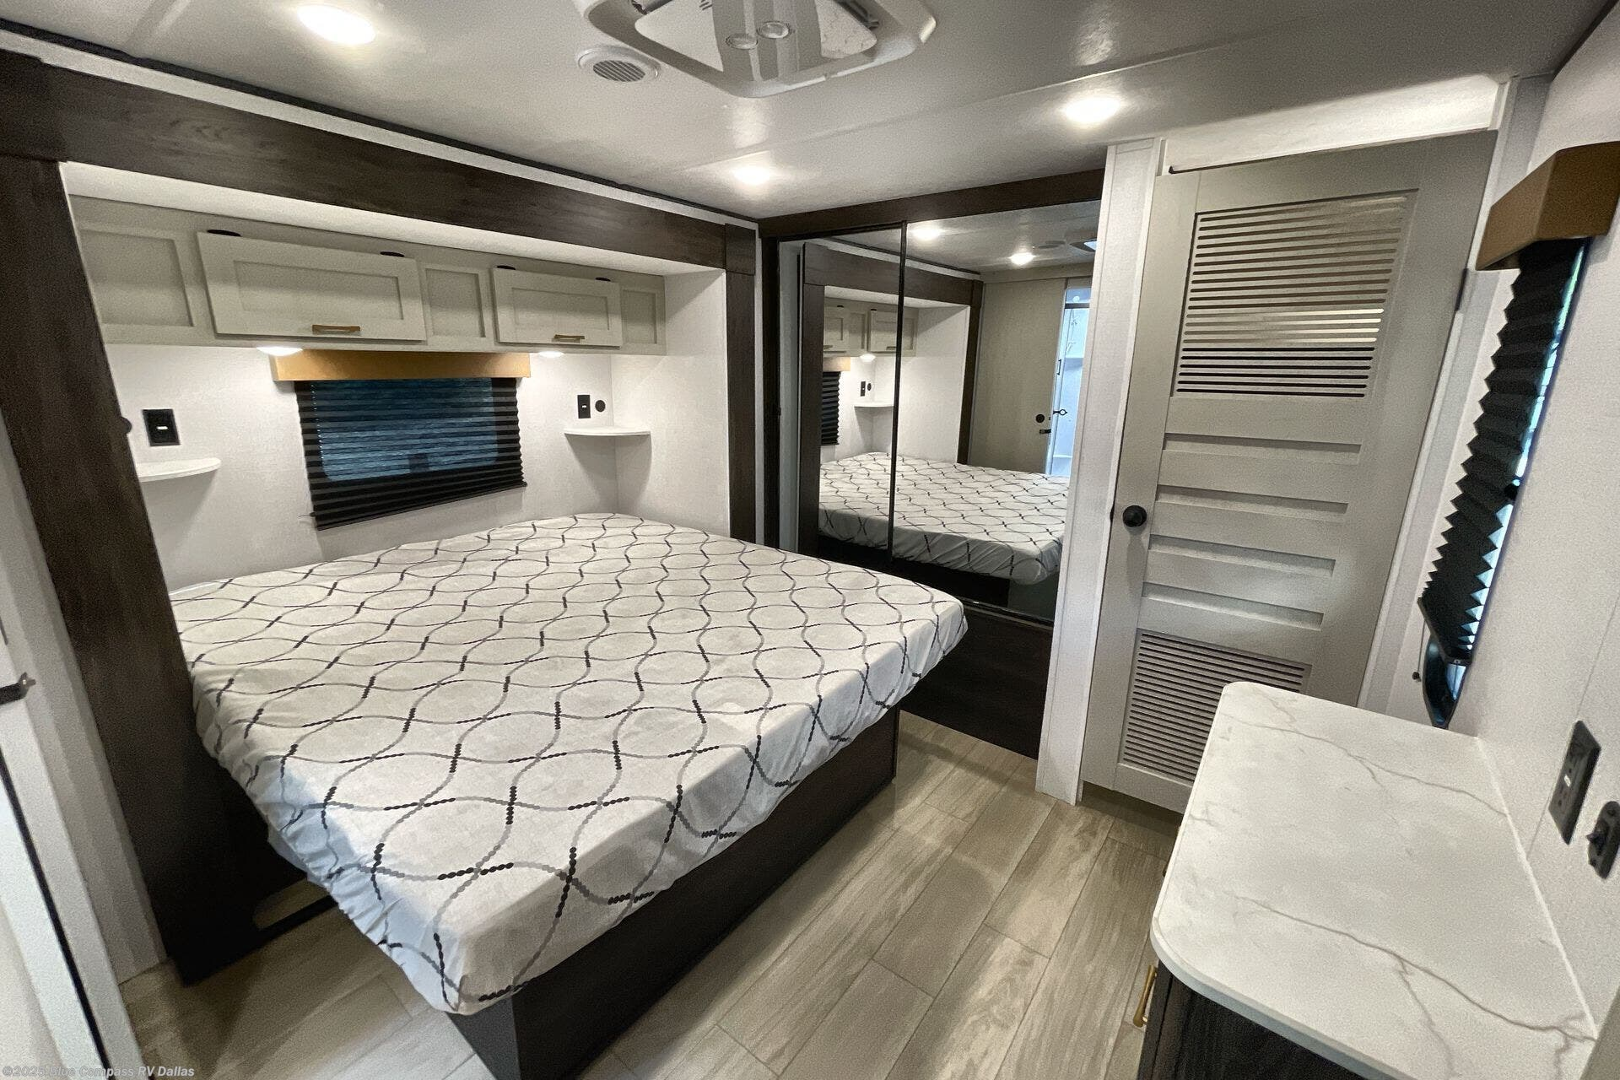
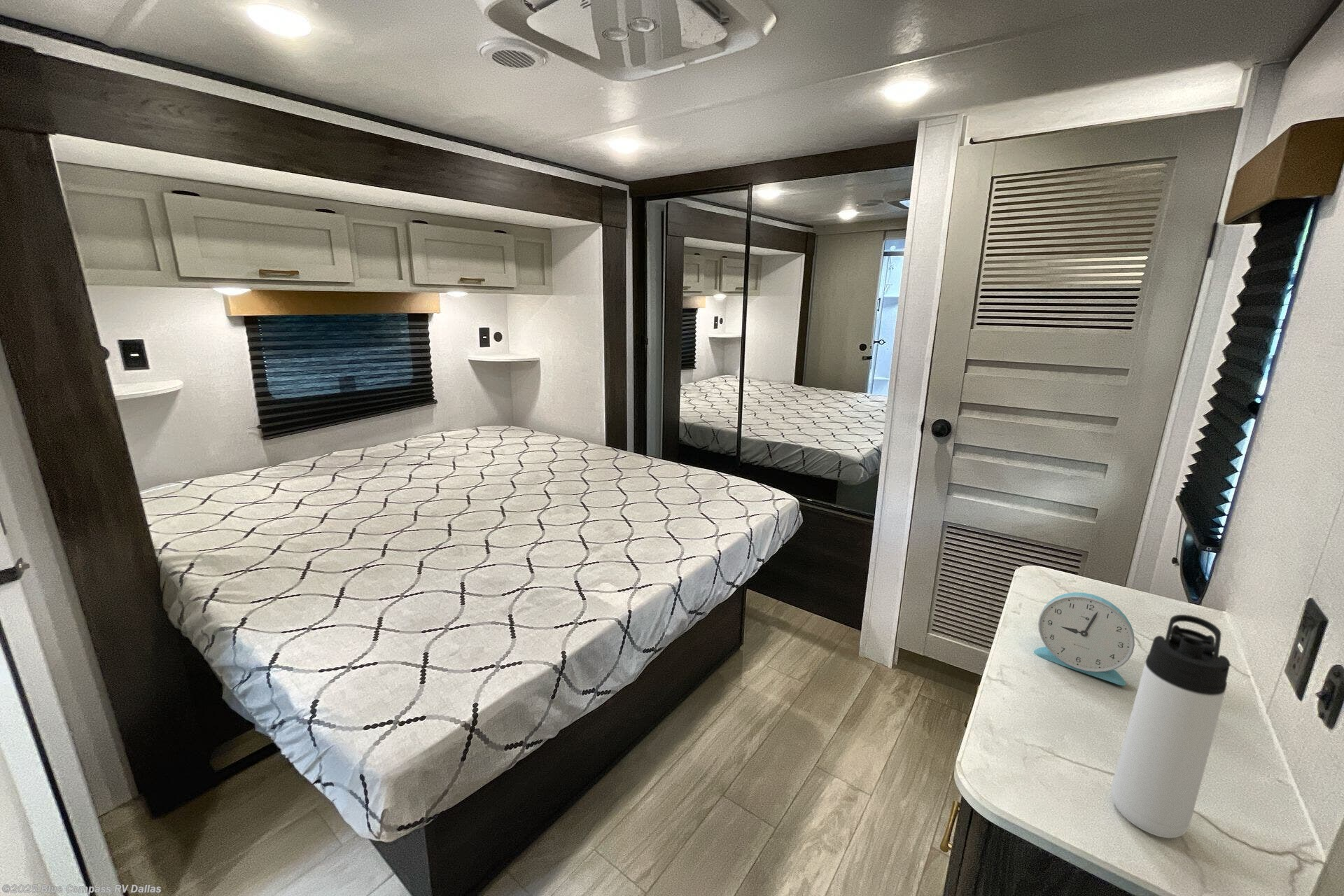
+ thermos bottle (1170, 724)
+ alarm clock (1085, 628)
